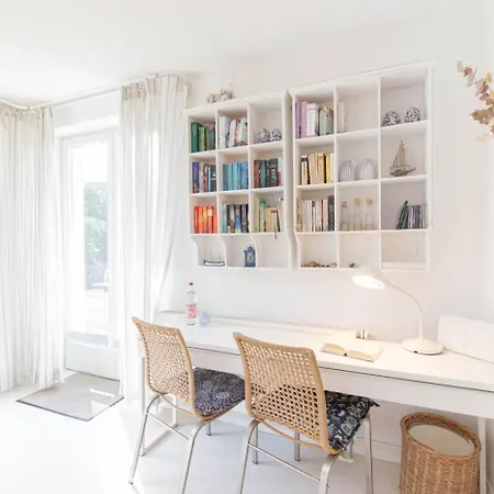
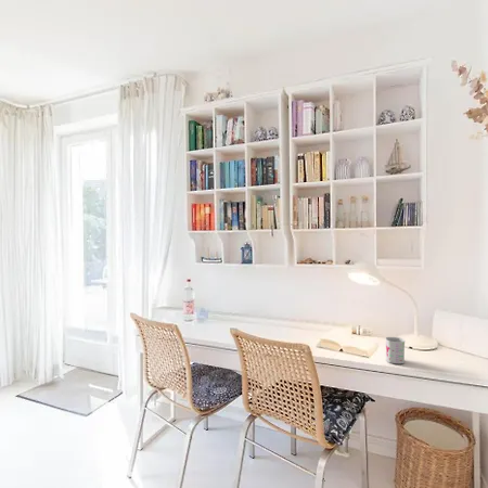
+ mug (394, 348)
